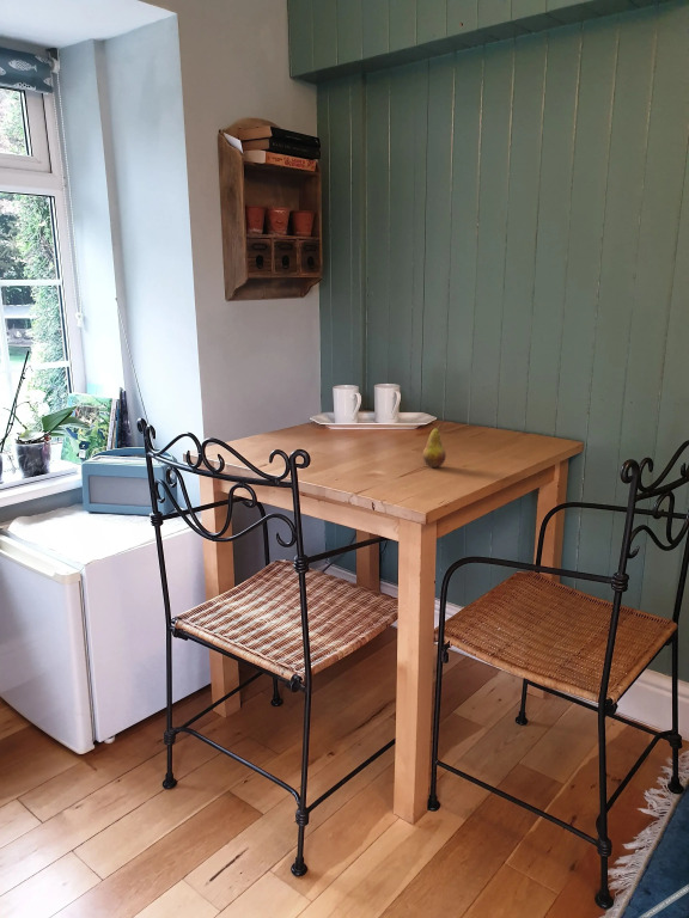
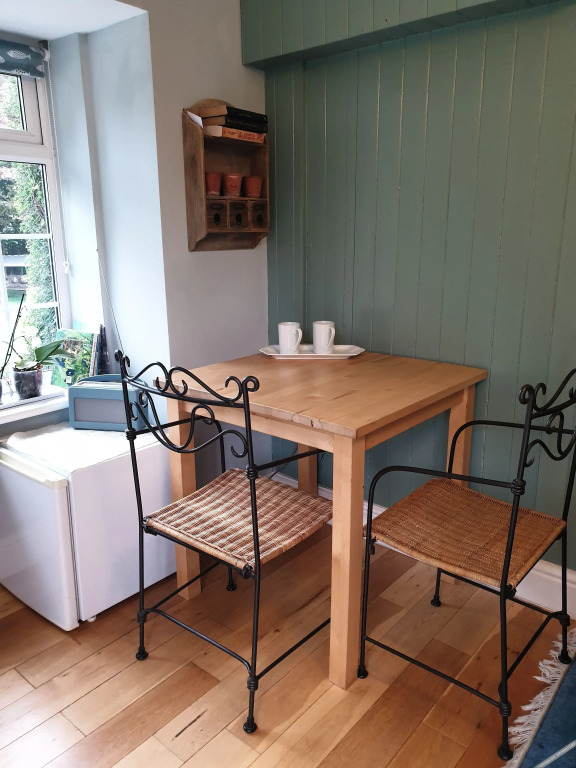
- fruit (433, 442)
